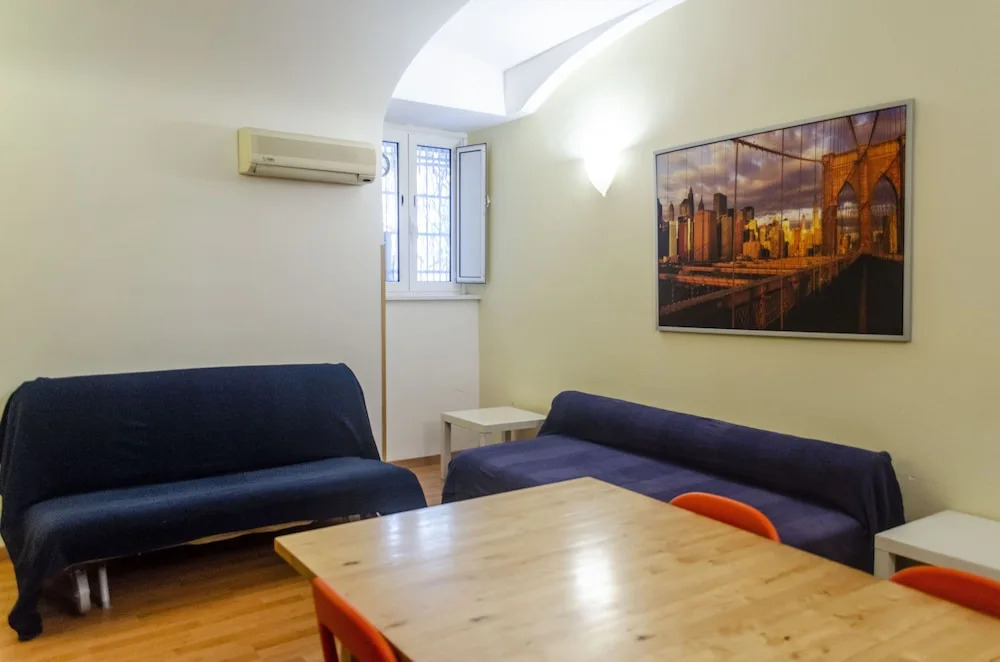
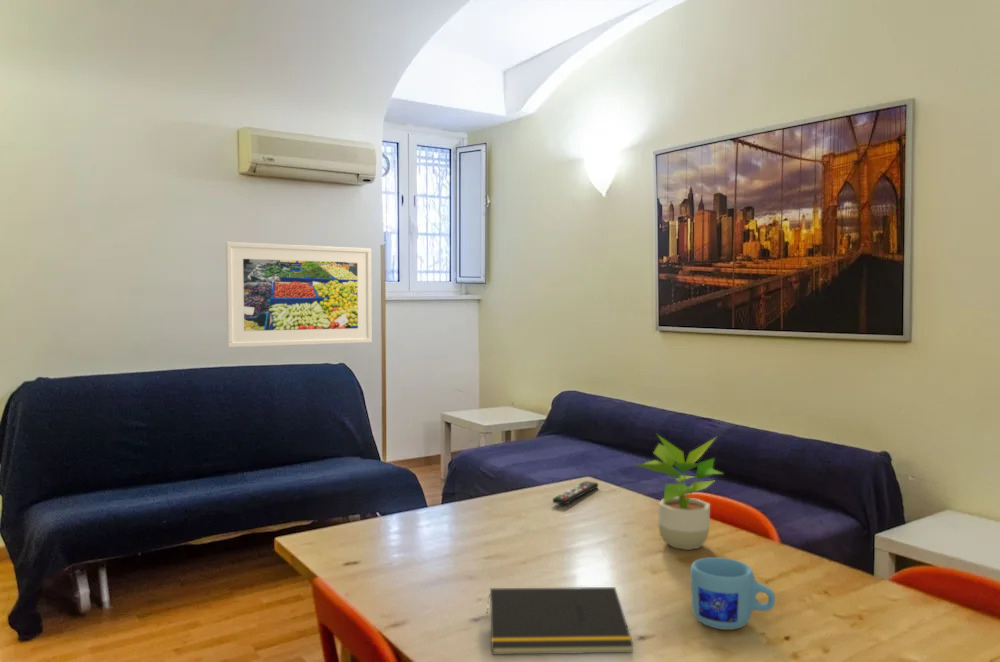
+ notepad (557, 618)
+ mug (731, 596)
+ potted plant (675, 490)
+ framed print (302, 295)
+ remote control (576, 492)
